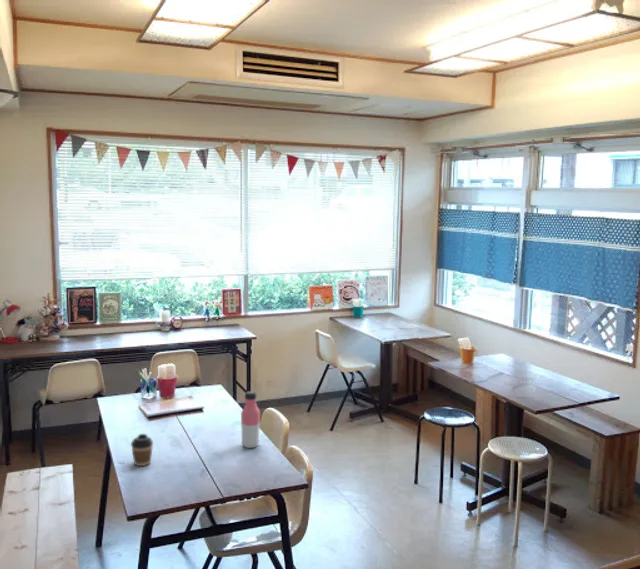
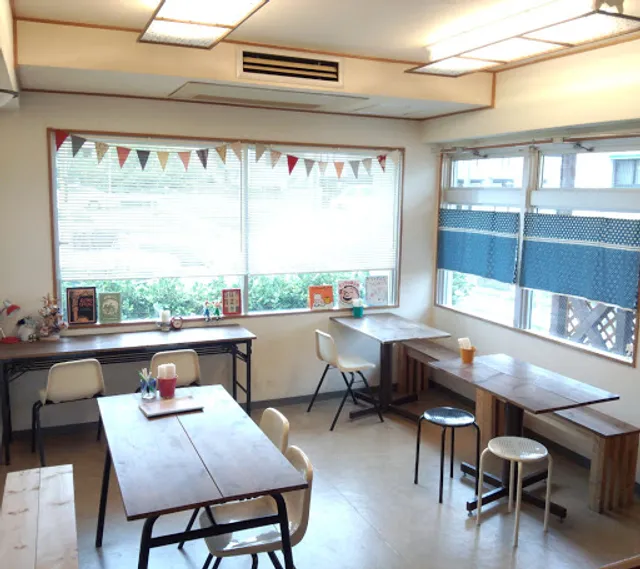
- coffee cup (142, 449)
- water bottle (250, 419)
